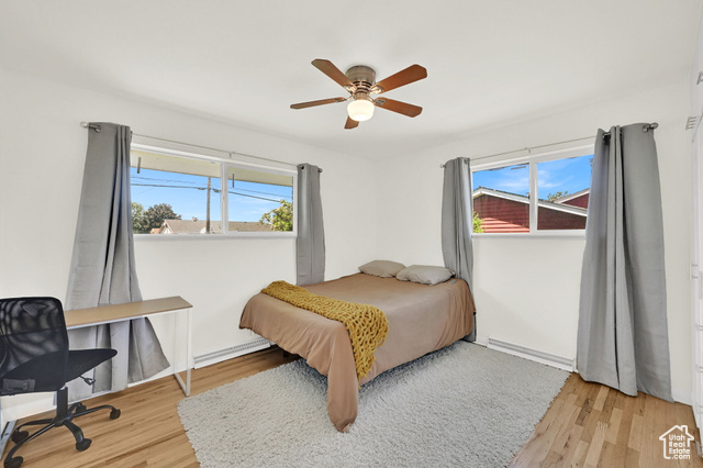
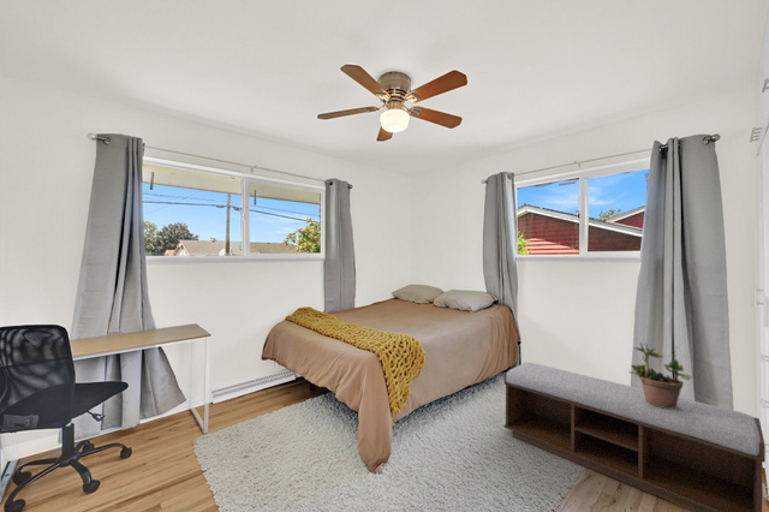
+ bench (610, 425)
+ potted plant (658, 373)
